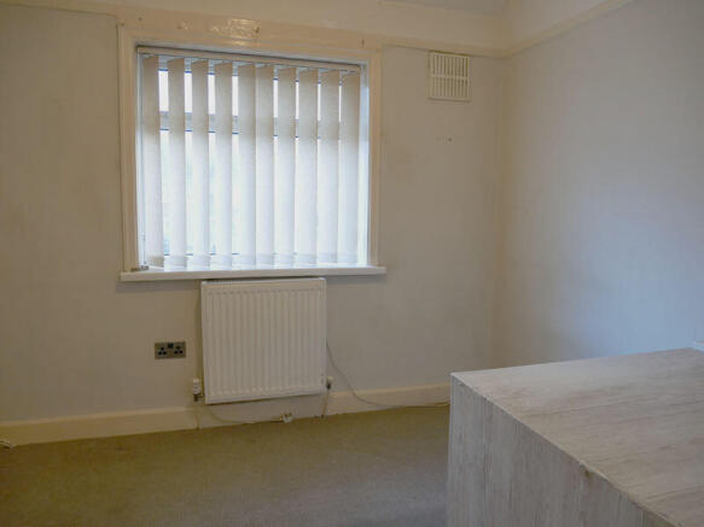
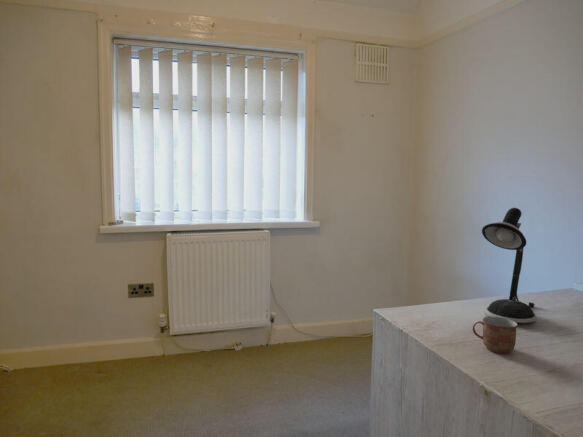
+ mug (494, 334)
+ desk lamp (515, 262)
